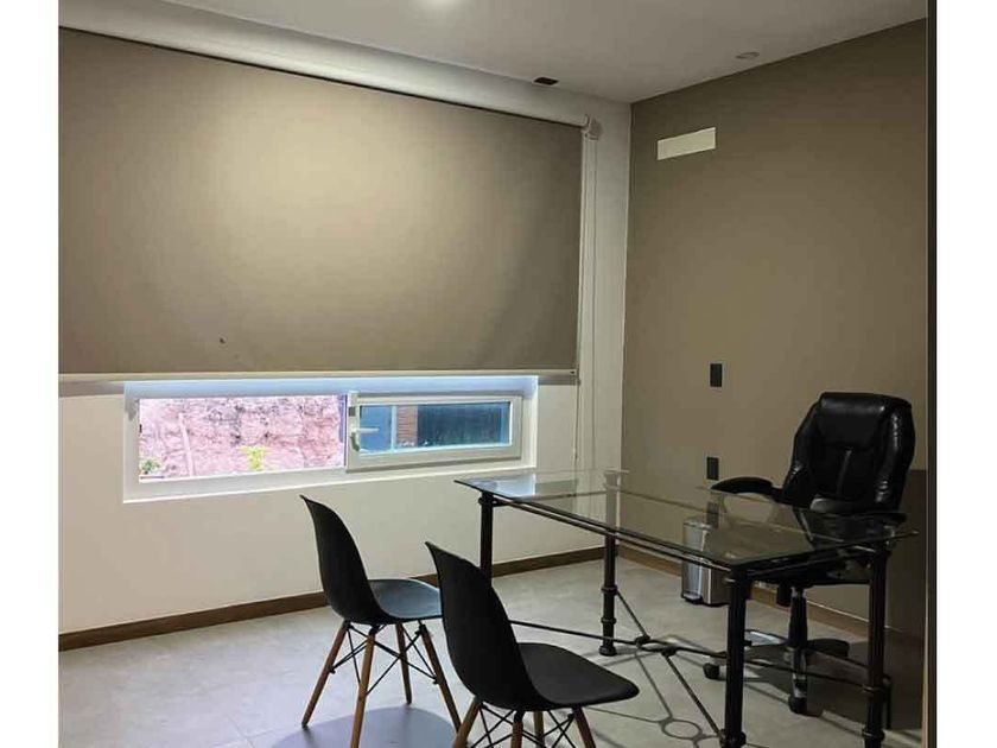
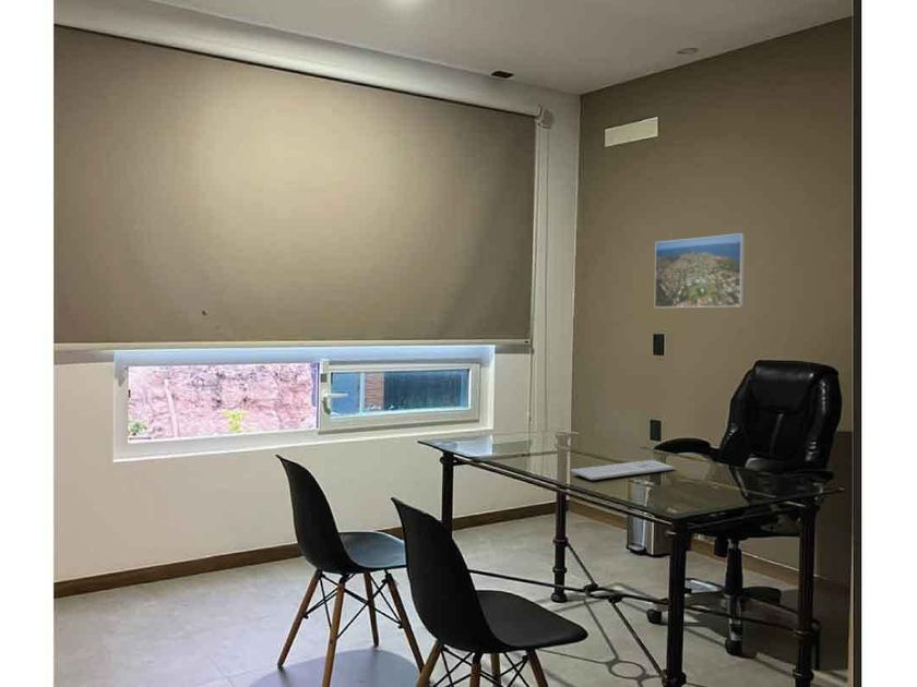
+ keyboard (623, 469)
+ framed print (696, 273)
